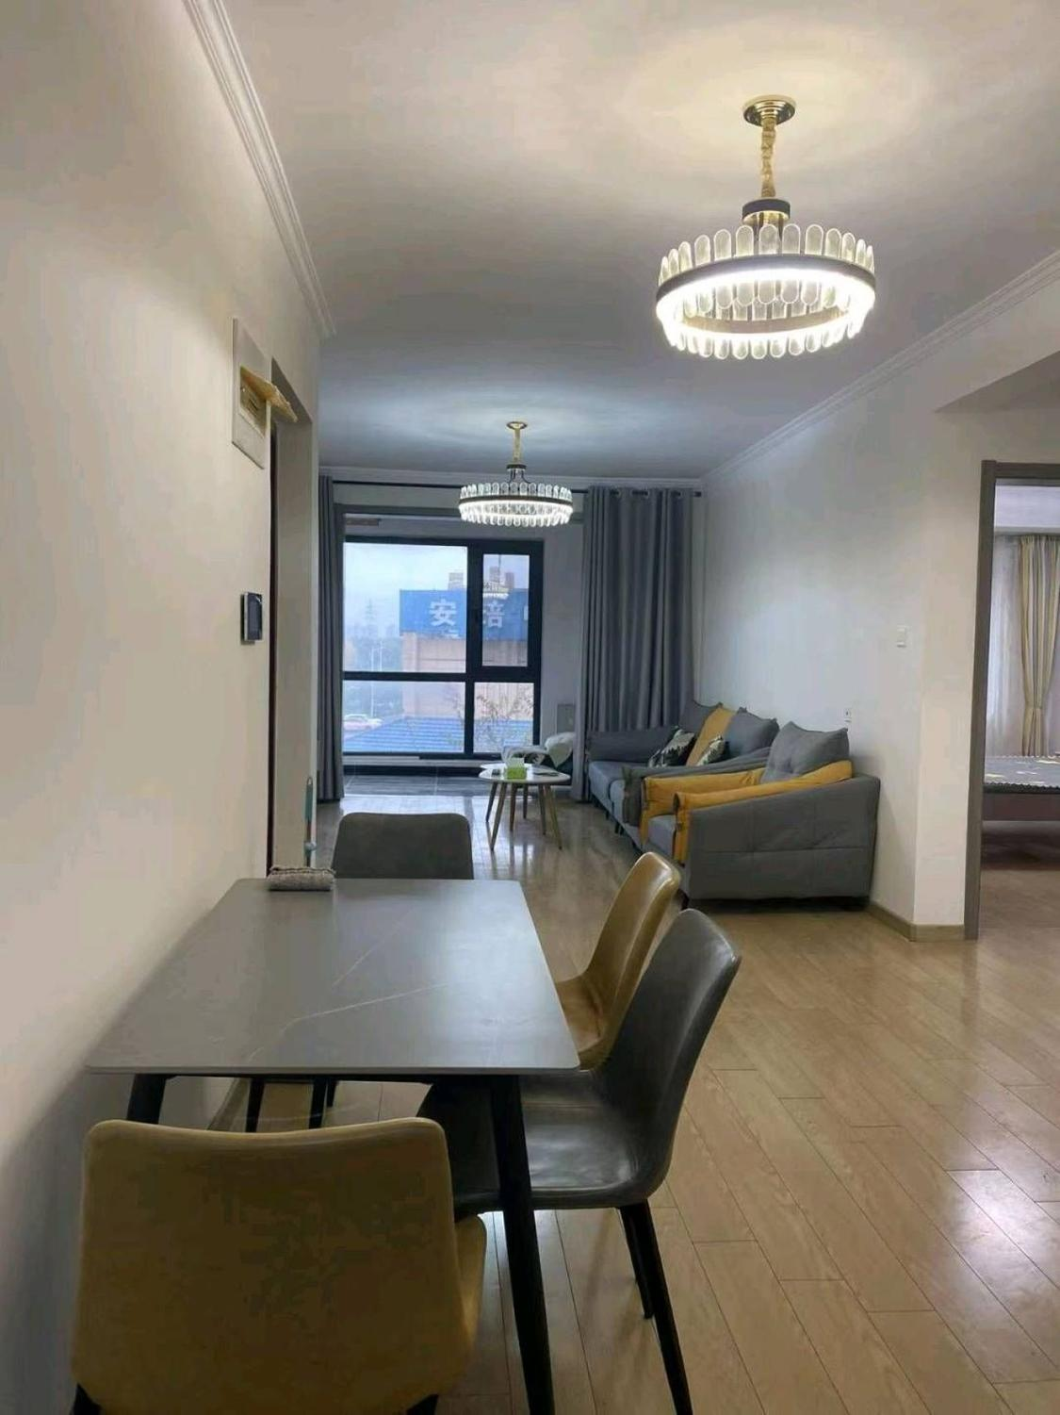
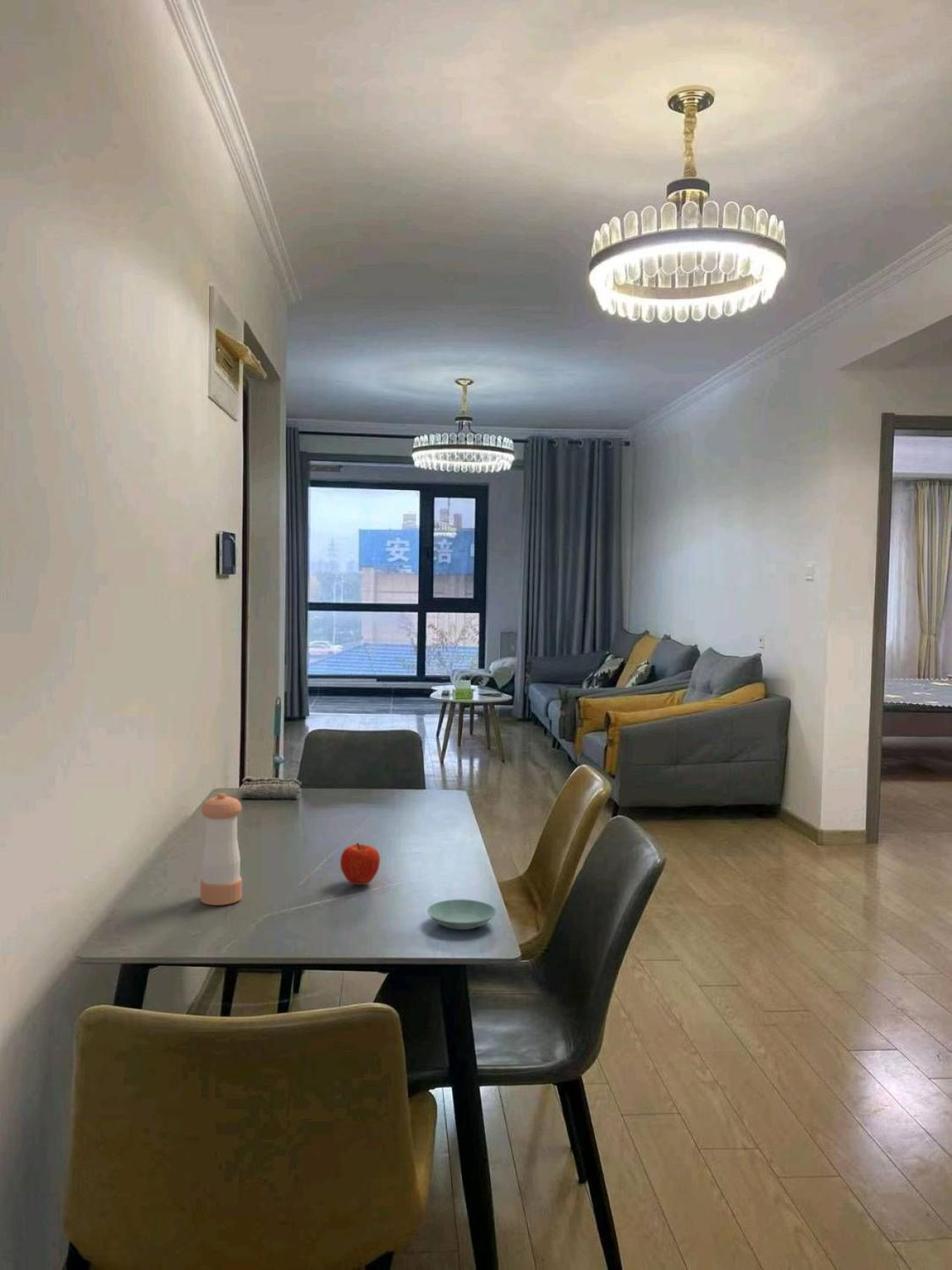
+ fruit (360, 862)
+ pepper shaker (221, 846)
+ saucer (461, 916)
